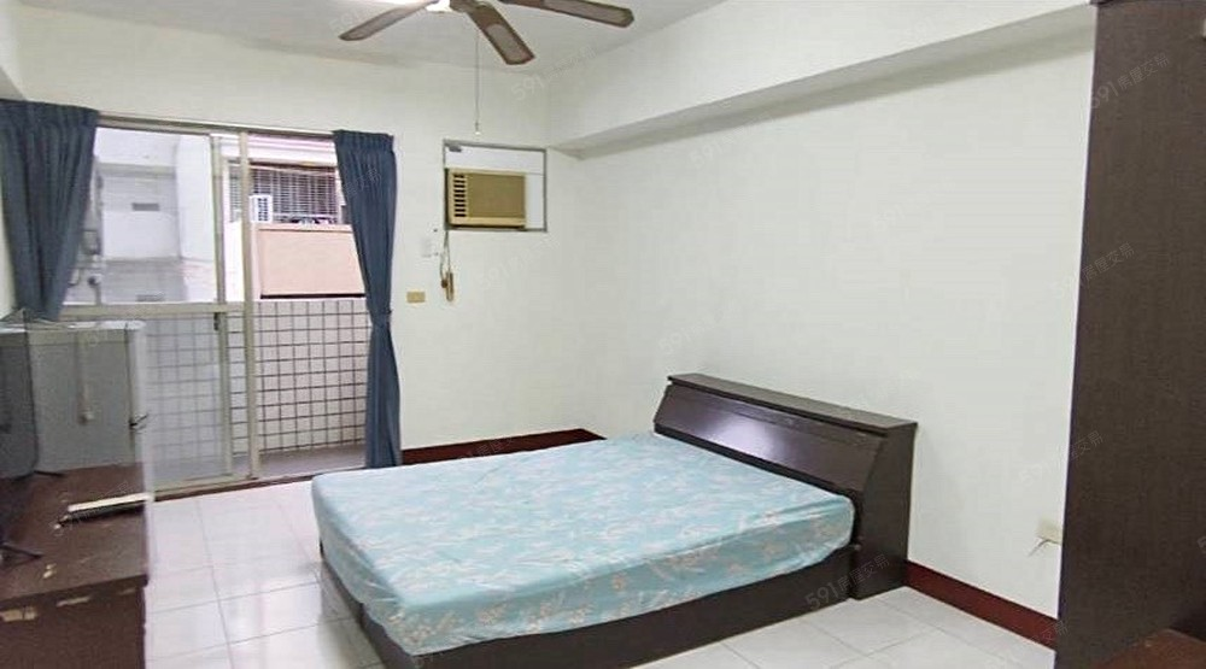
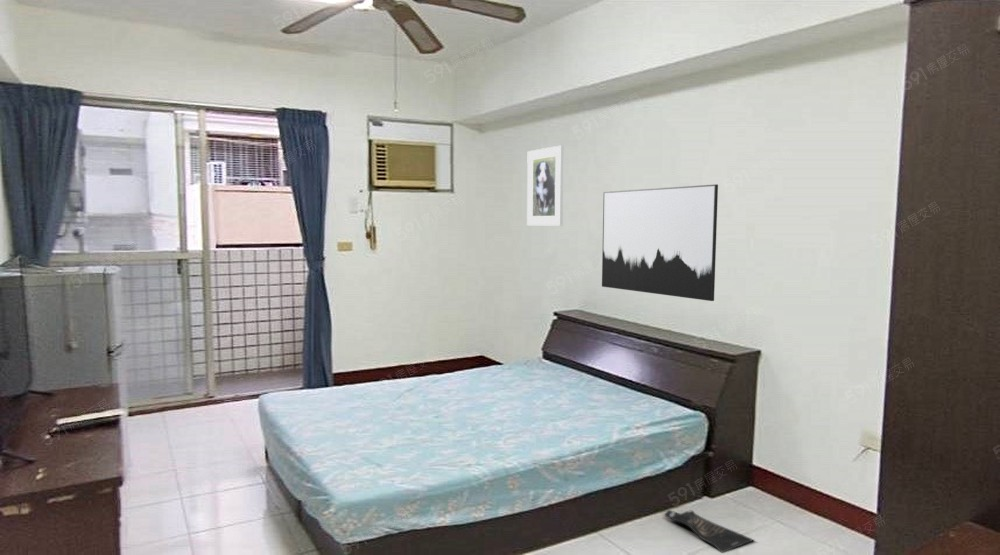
+ wall art (653, 241)
+ bag (707, 525)
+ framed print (544, 187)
